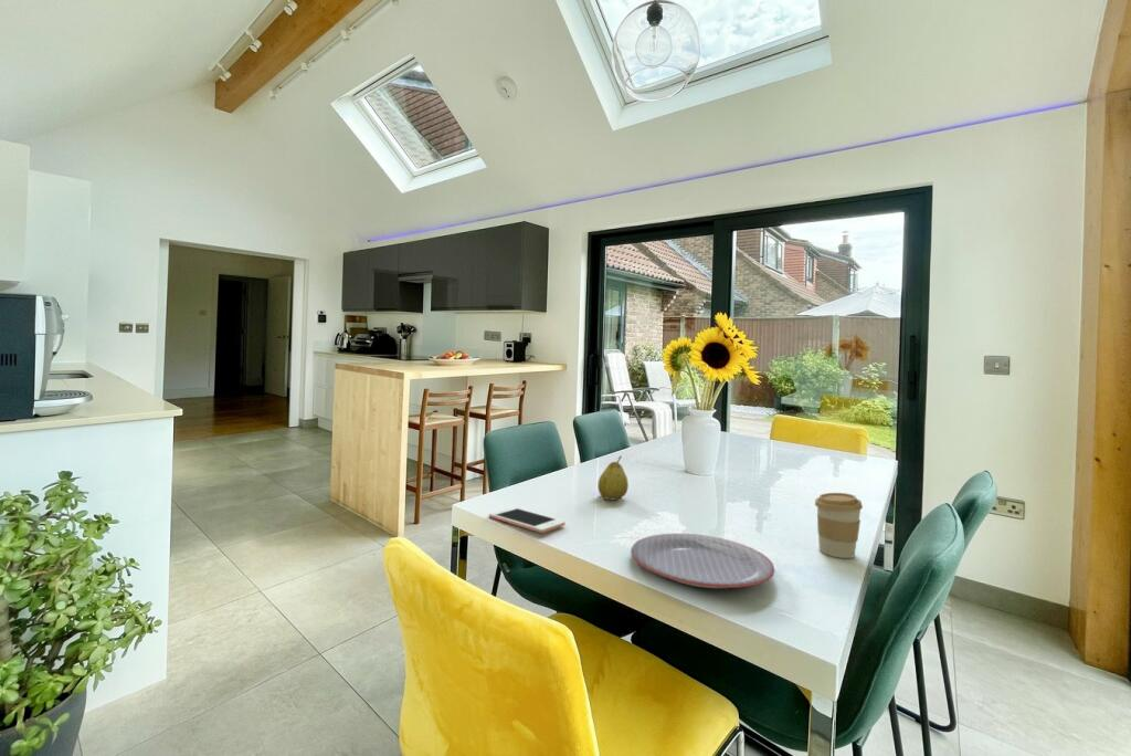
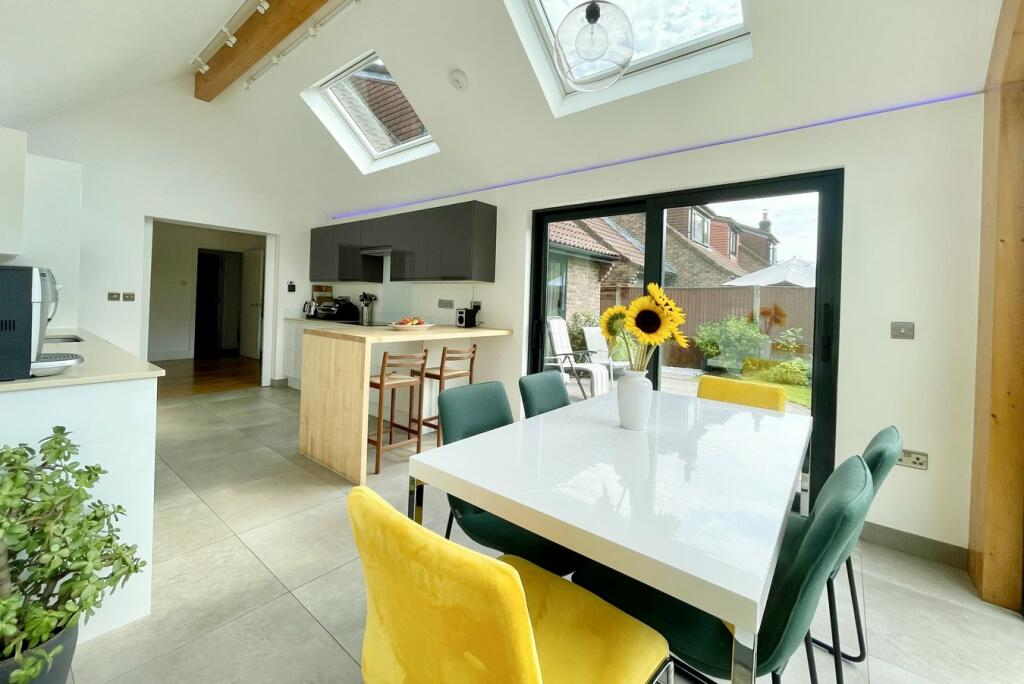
- cell phone (526, 518)
- plate (699, 560)
- fruit (613, 476)
- coffee cup (837, 523)
